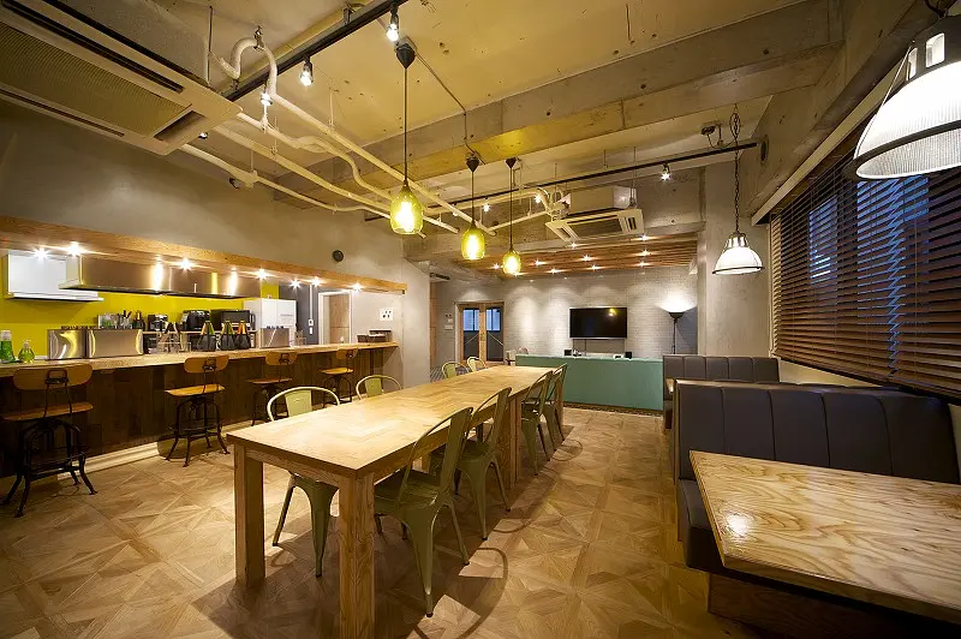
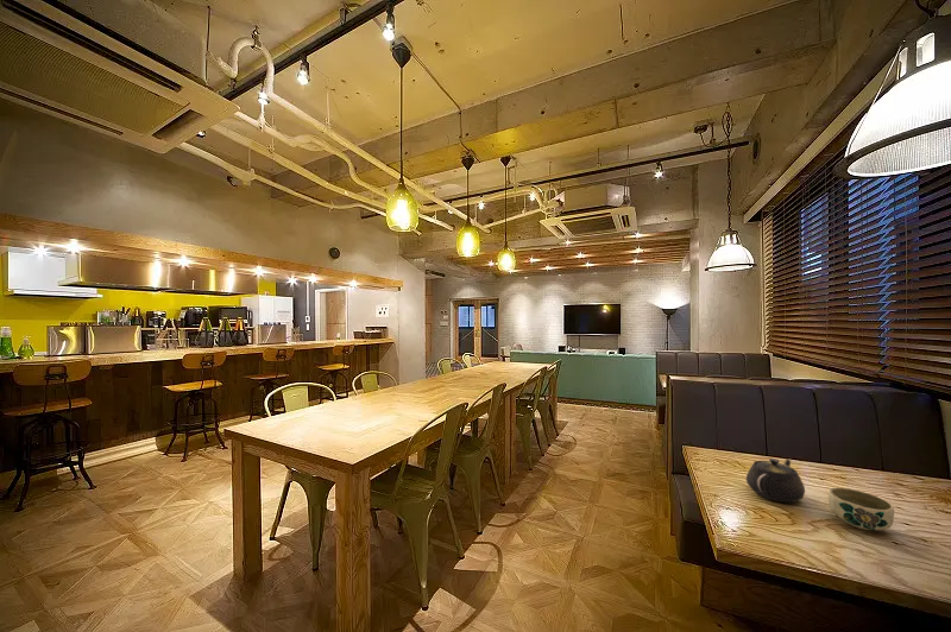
+ bowl (859, 511)
+ teapot (775, 476)
